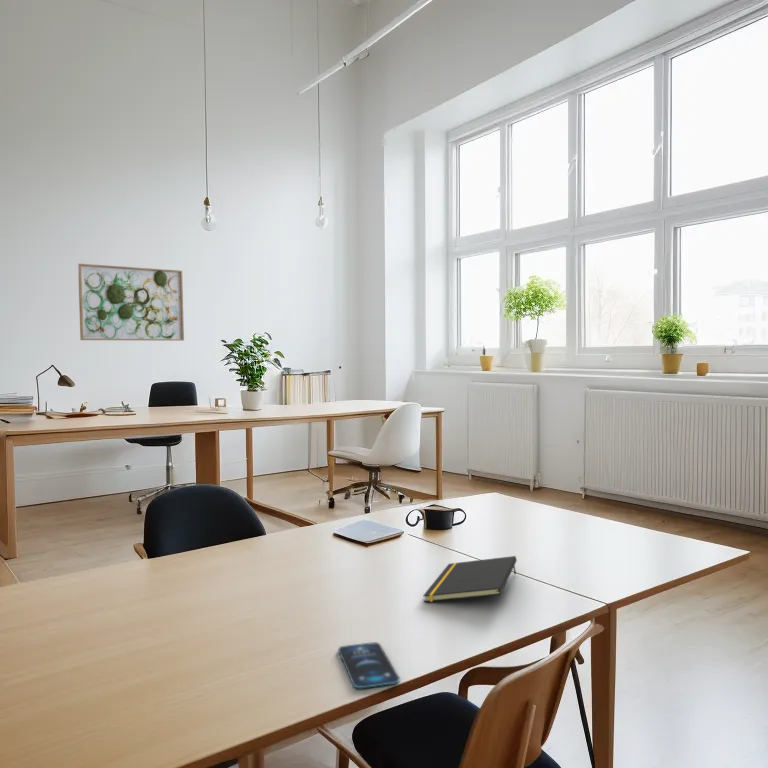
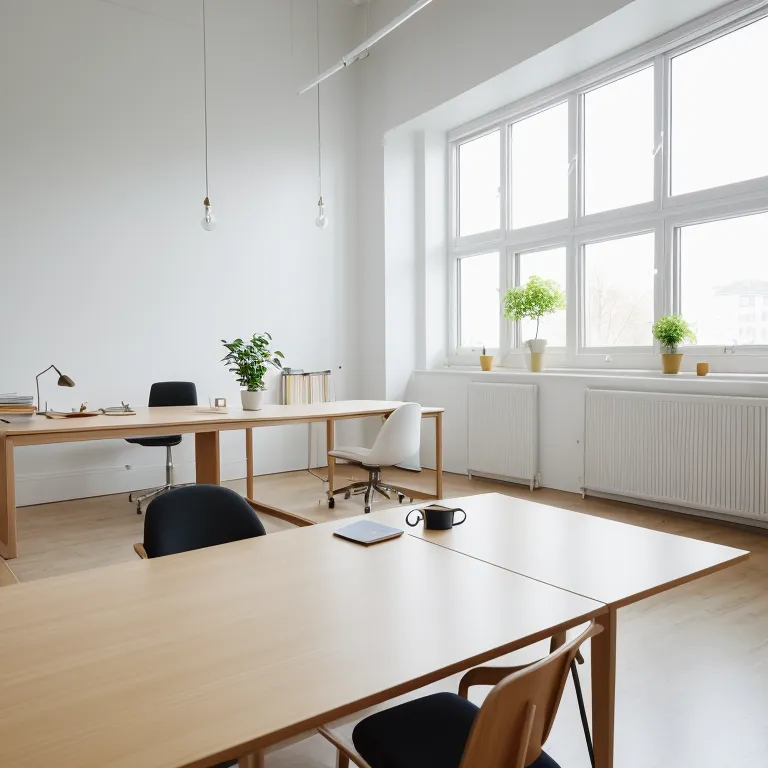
- wall art (133, 303)
- notepad (472, 577)
- smartphone (367, 663)
